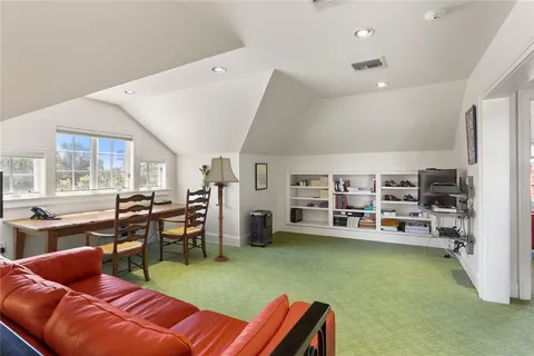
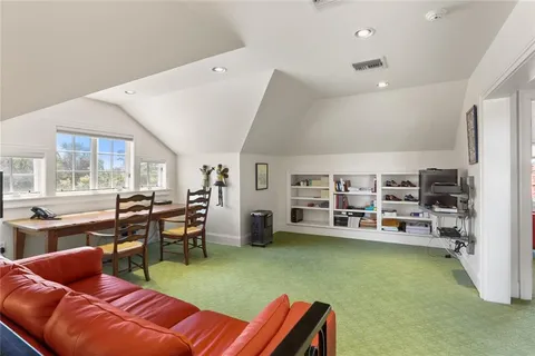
- floor lamp (220, 207)
